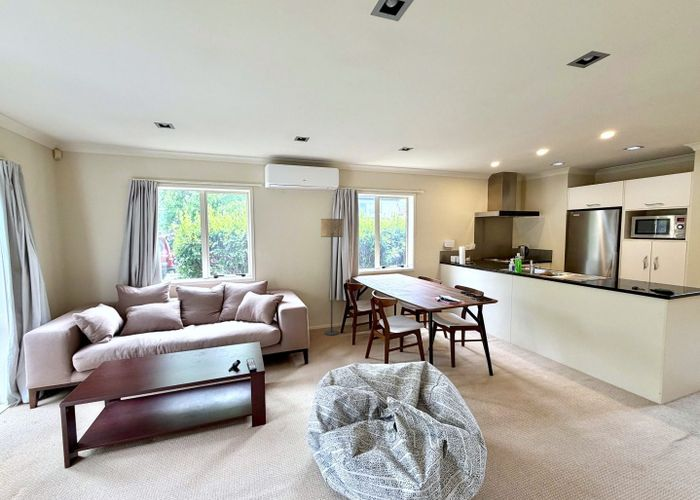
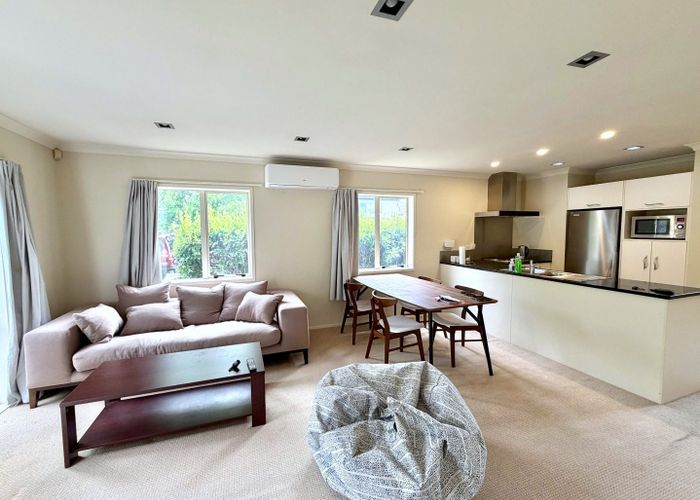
- floor lamp (331, 276)
